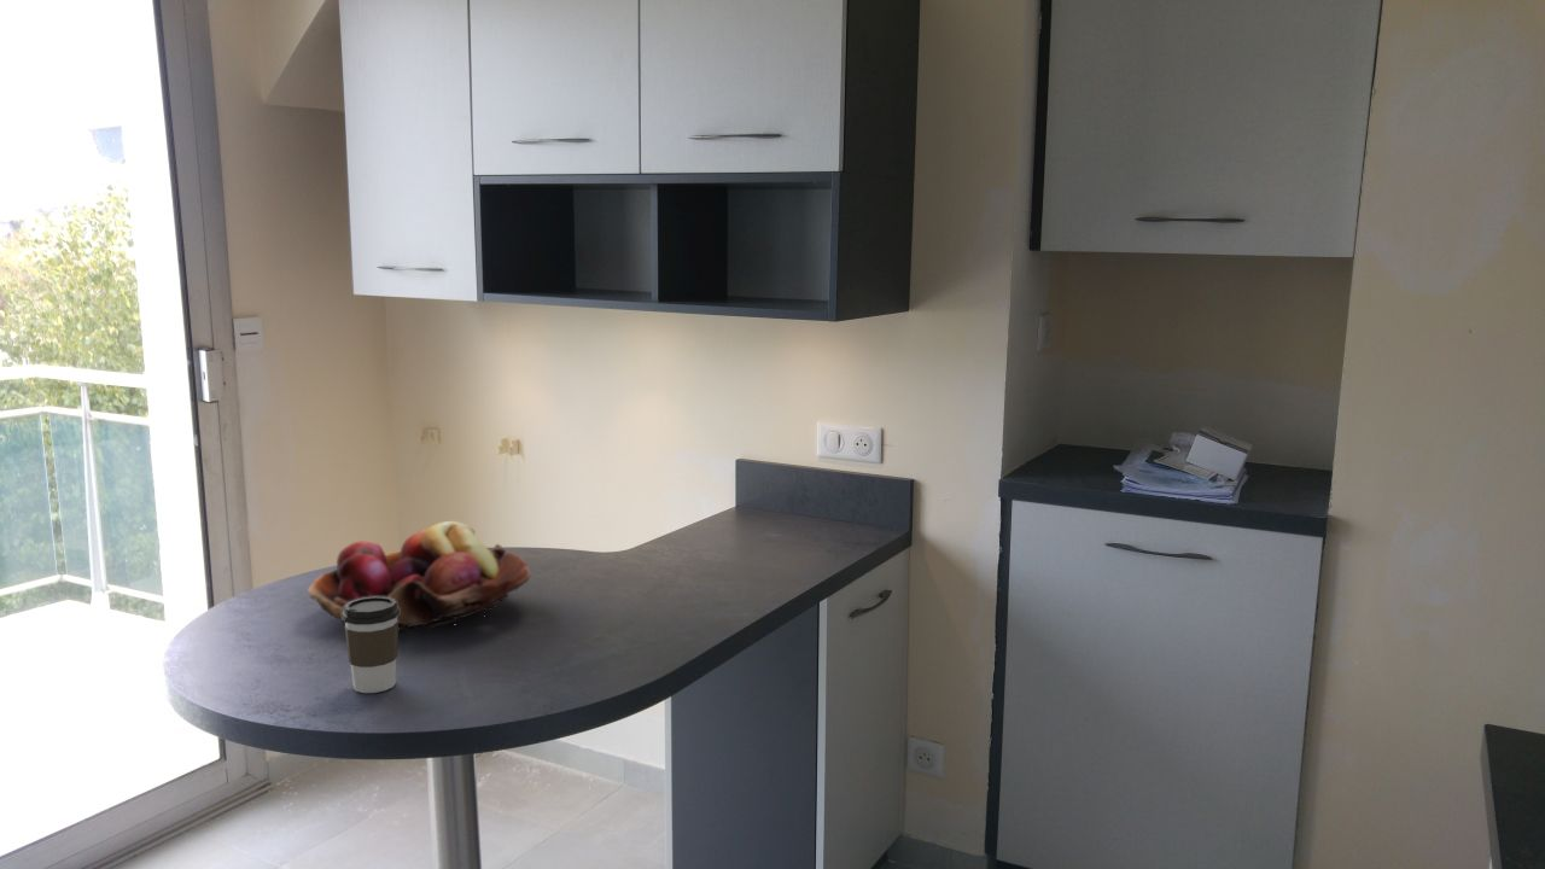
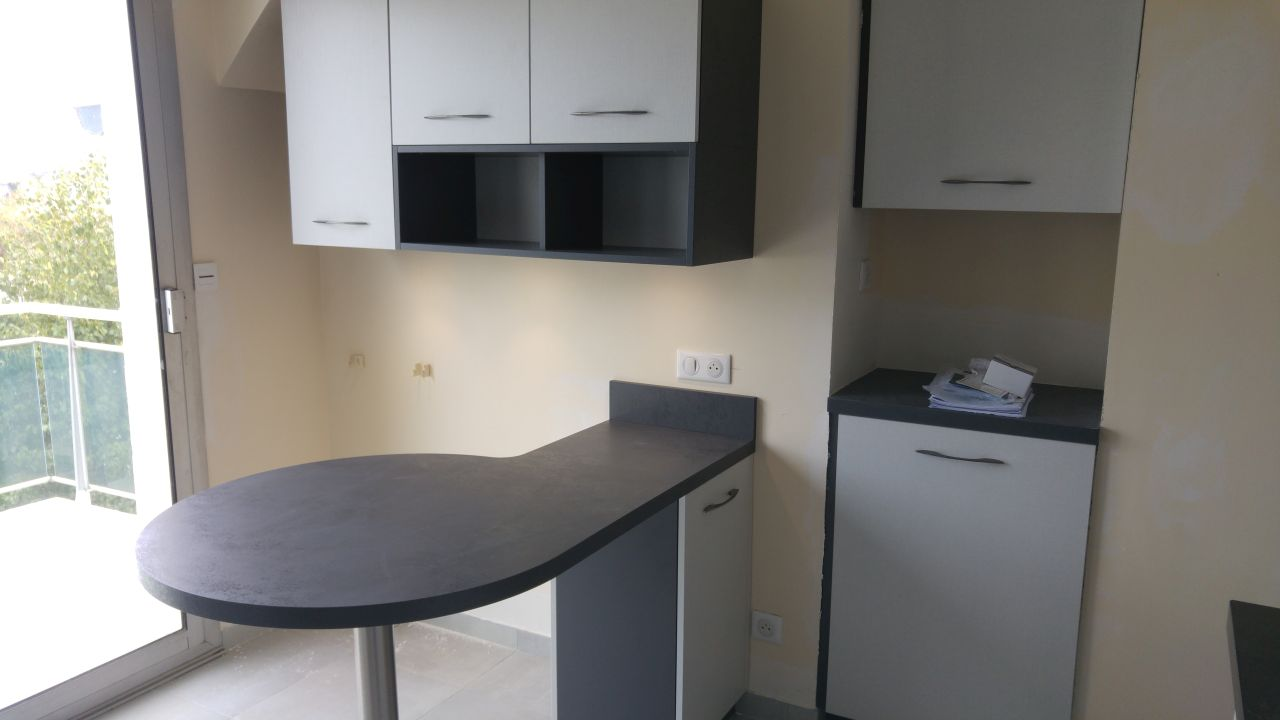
- fruit basket (427, 571)
- coffee cup (372, 645)
